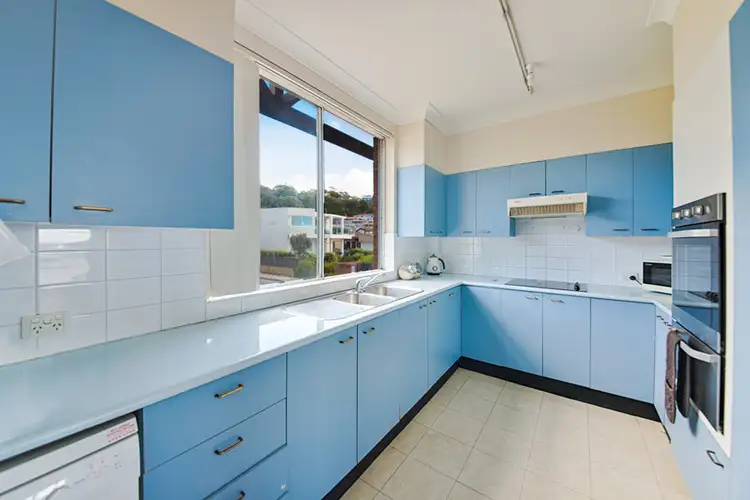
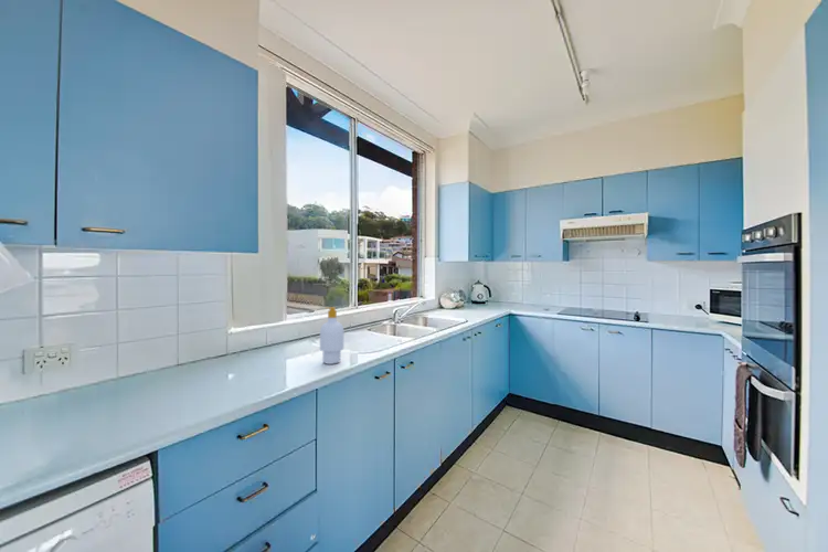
+ soap bottle (331, 335)
